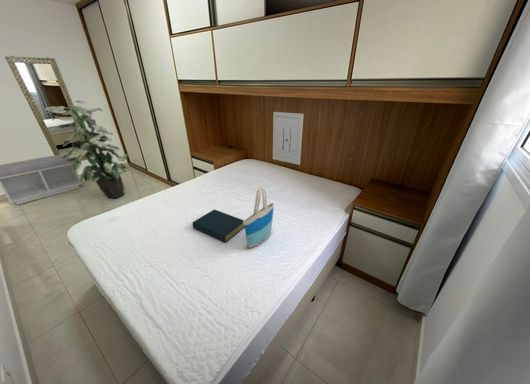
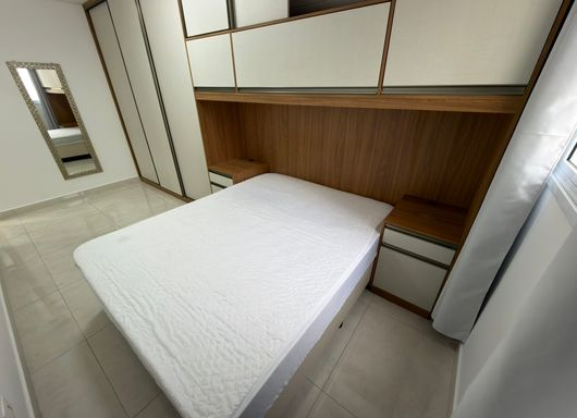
- indoor plant (95, 153)
- hardback book (219, 224)
- bench (40, 177)
- wall art (286, 138)
- tote bag (259, 215)
